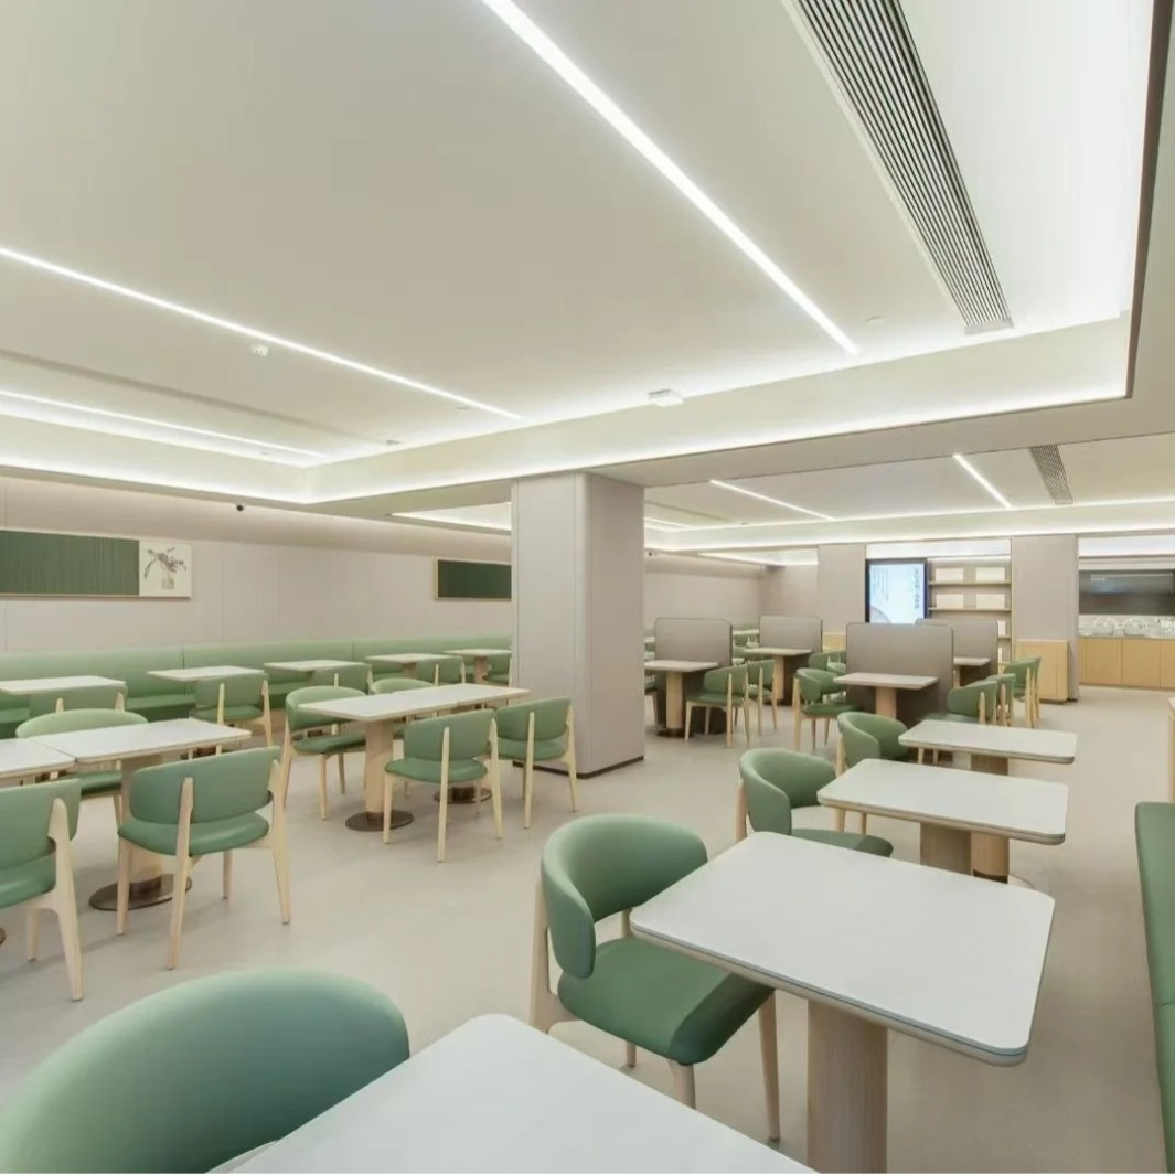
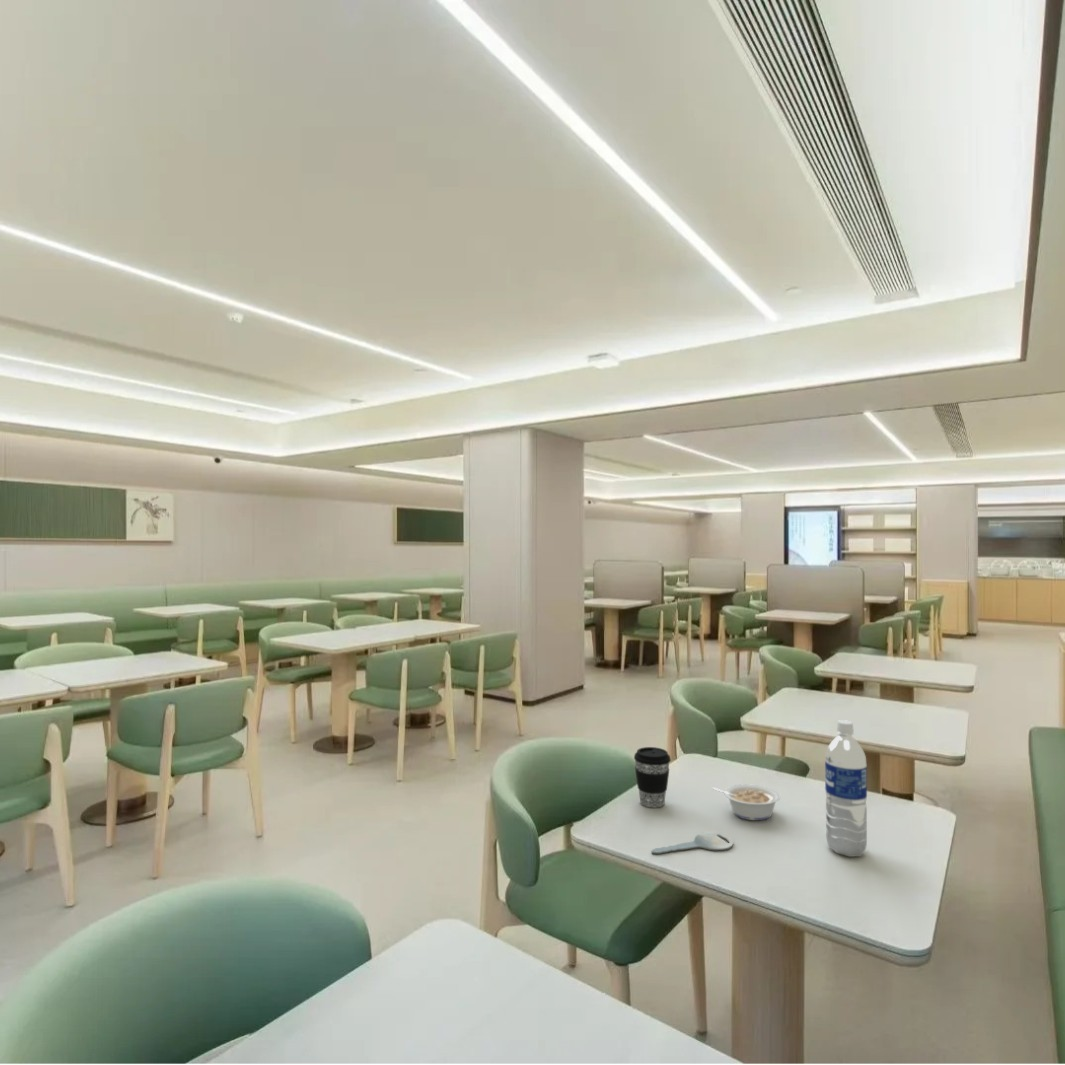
+ water bottle (845, 786)
+ legume (750, 801)
+ key (691, 844)
+ coffee cup (652, 777)
